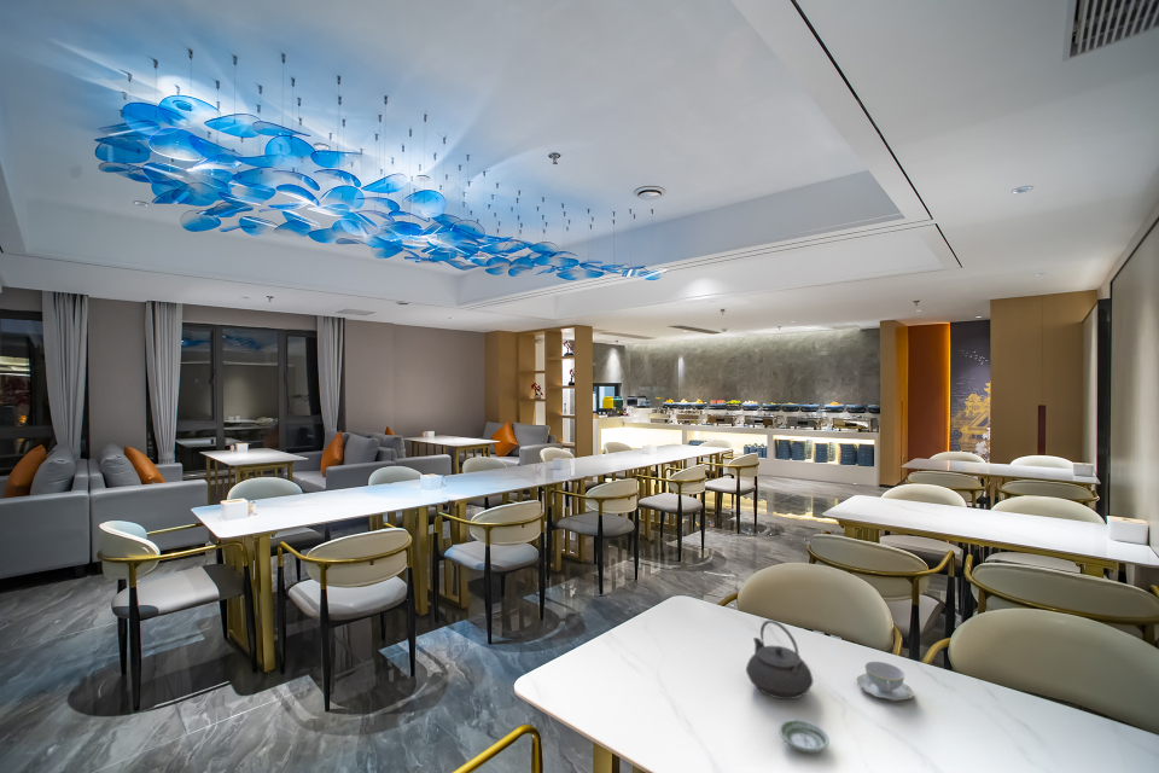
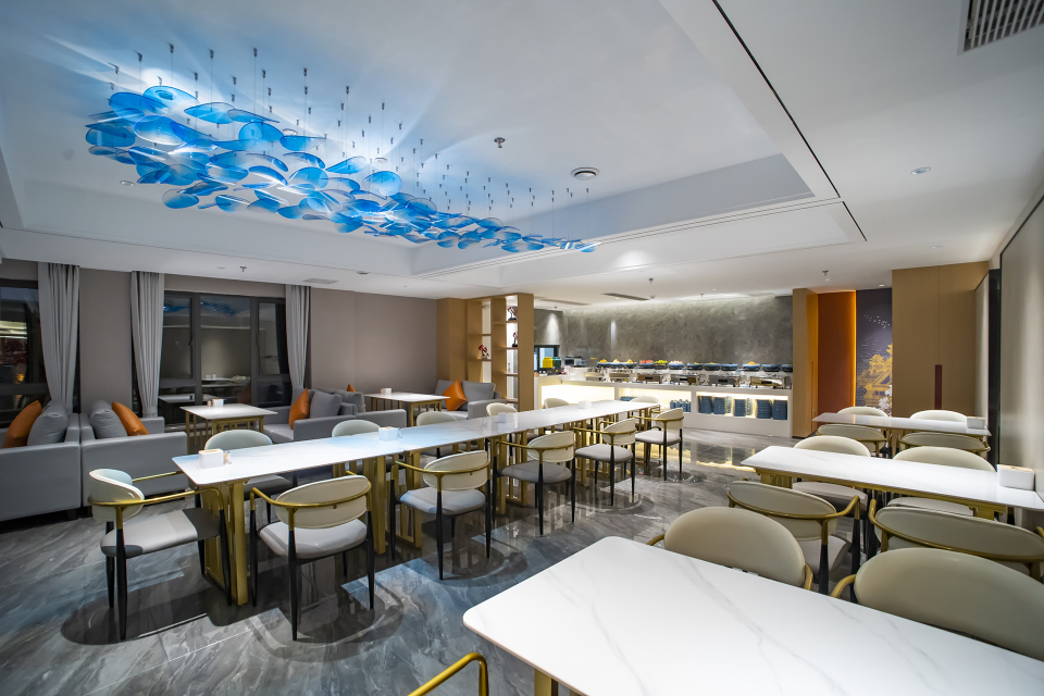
- saucer (803, 738)
- chinaware (884, 680)
- teapot (775, 653)
